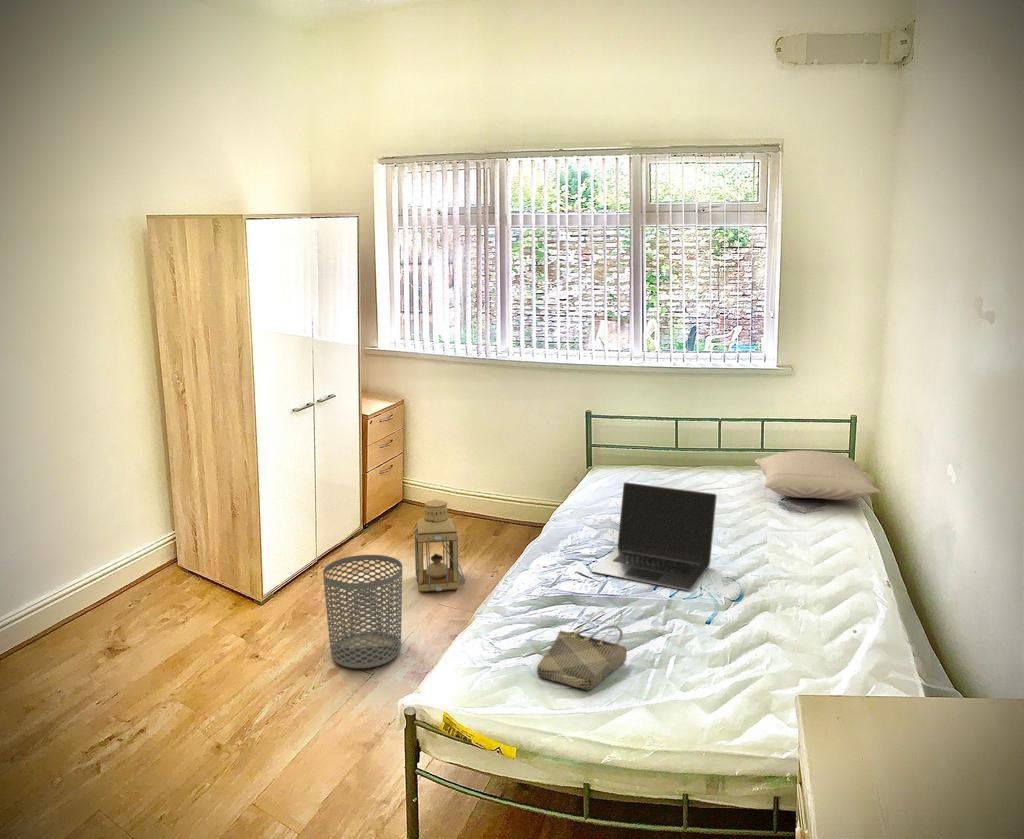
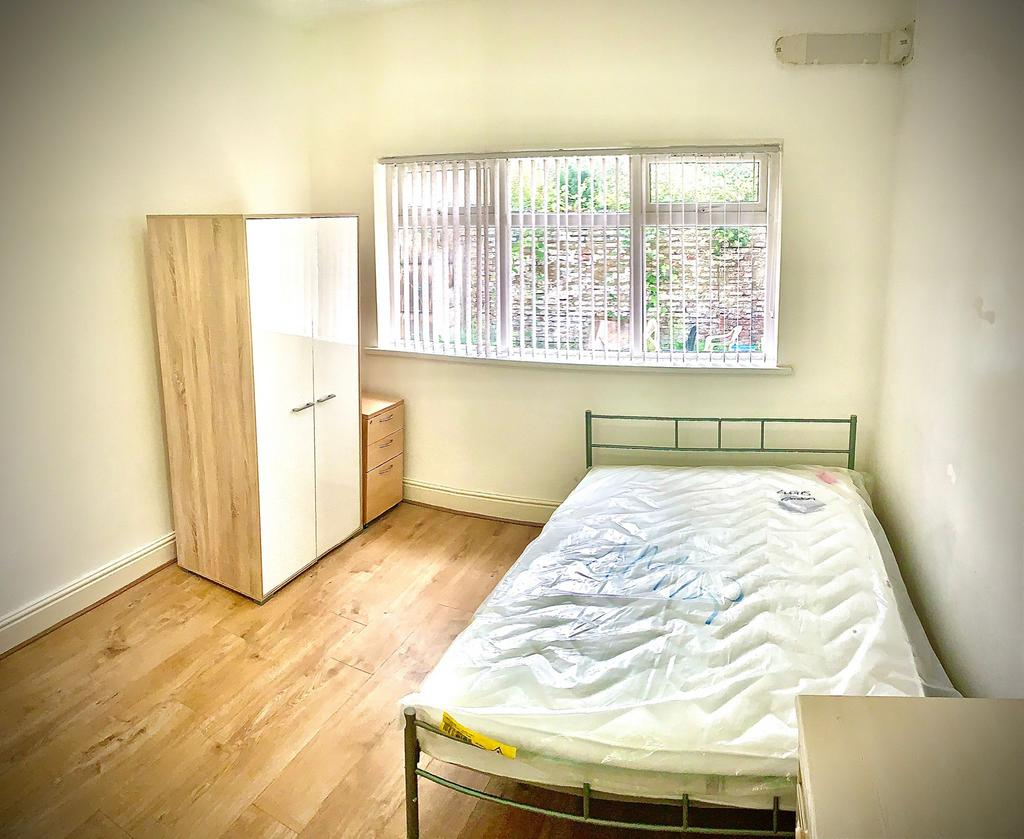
- pillow (812, 476)
- waste bin (364, 610)
- laptop (654, 532)
- tote bag (591, 643)
- lantern (439, 541)
